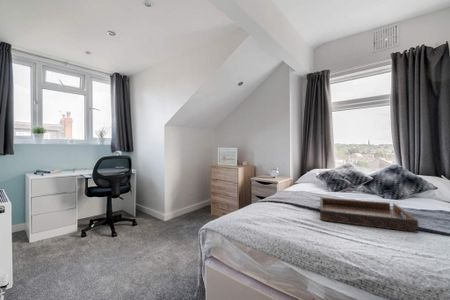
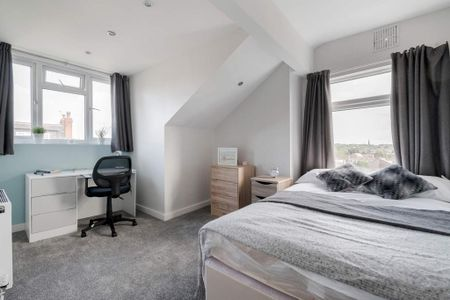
- serving tray (359, 211)
